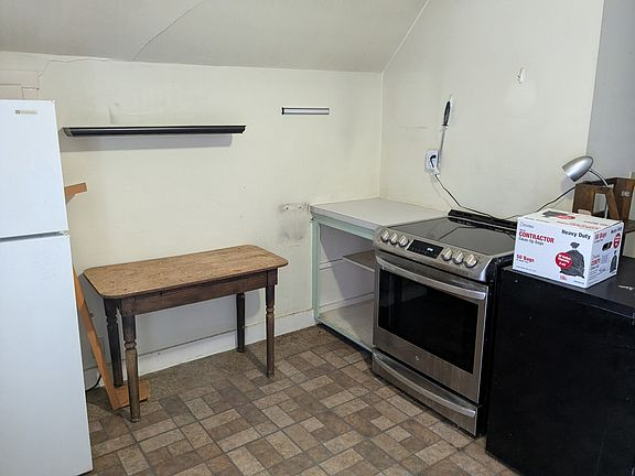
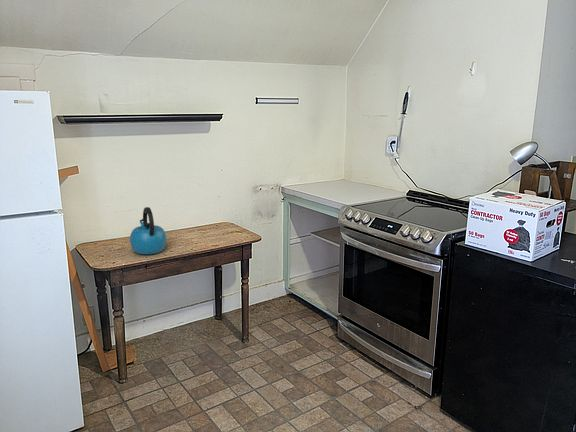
+ kettle (147, 229)
